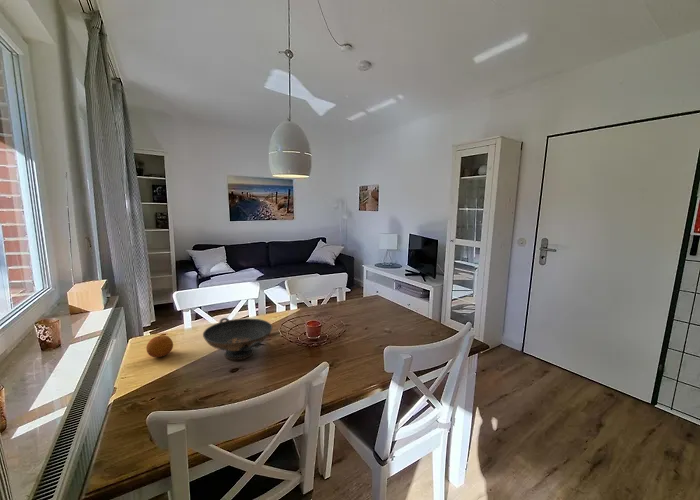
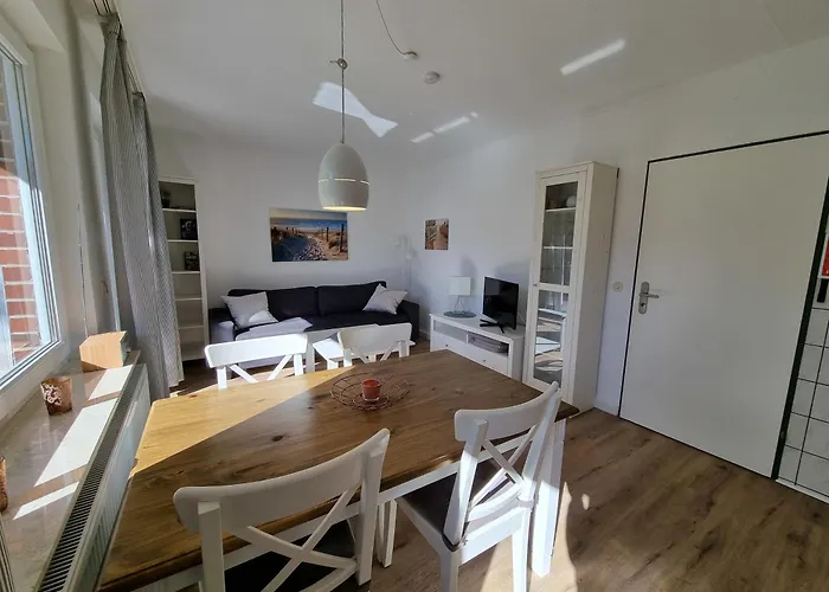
- fruit (160, 346)
- decorative bowl (239, 341)
